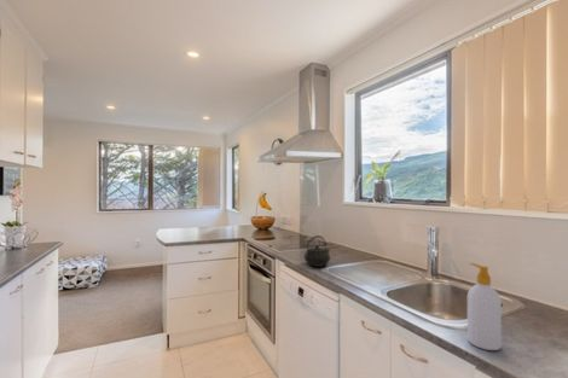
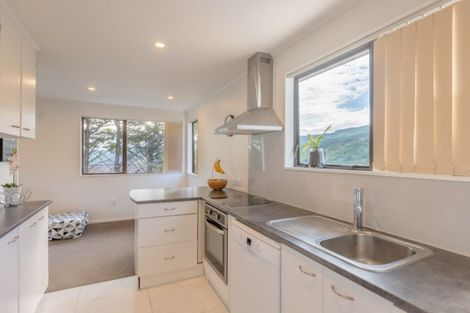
- soap bottle (482, 304)
- kettle (318, 250)
